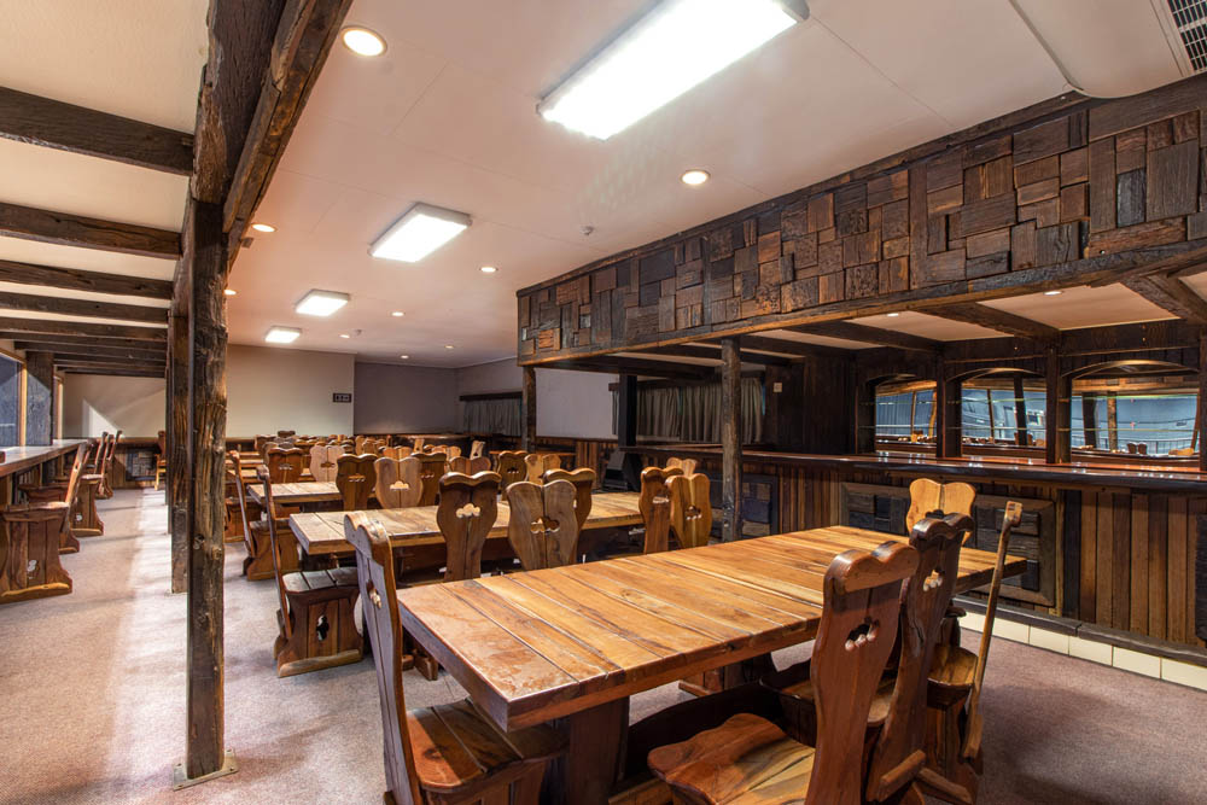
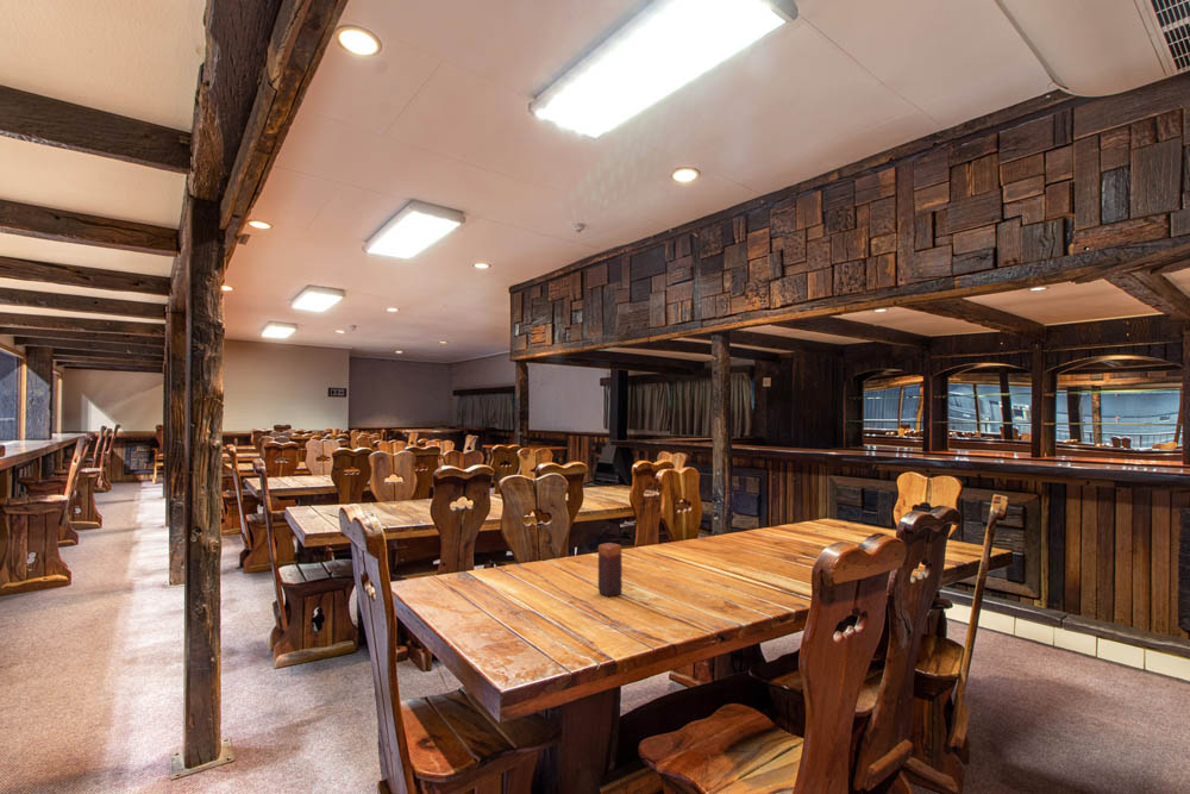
+ candle (609, 568)
